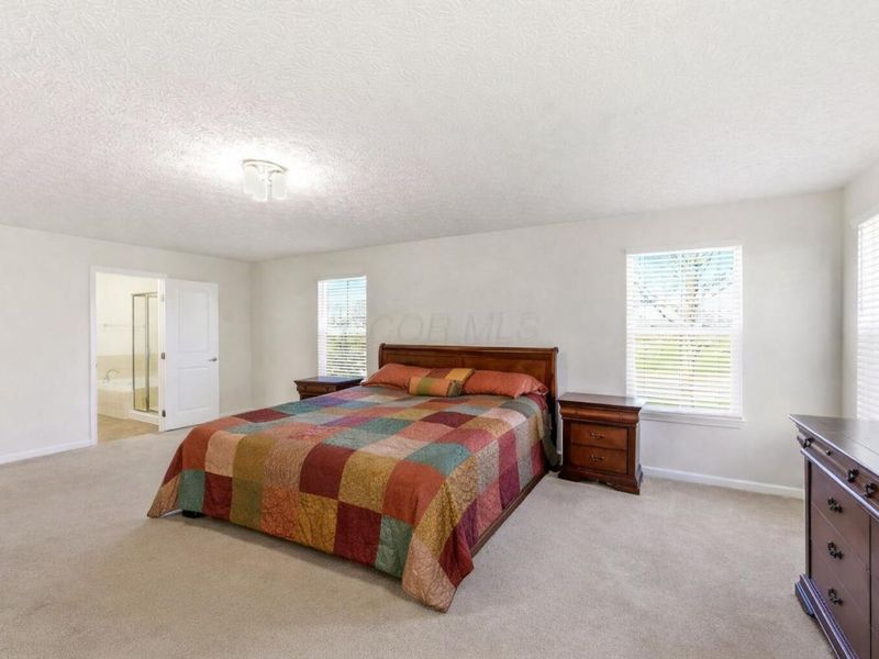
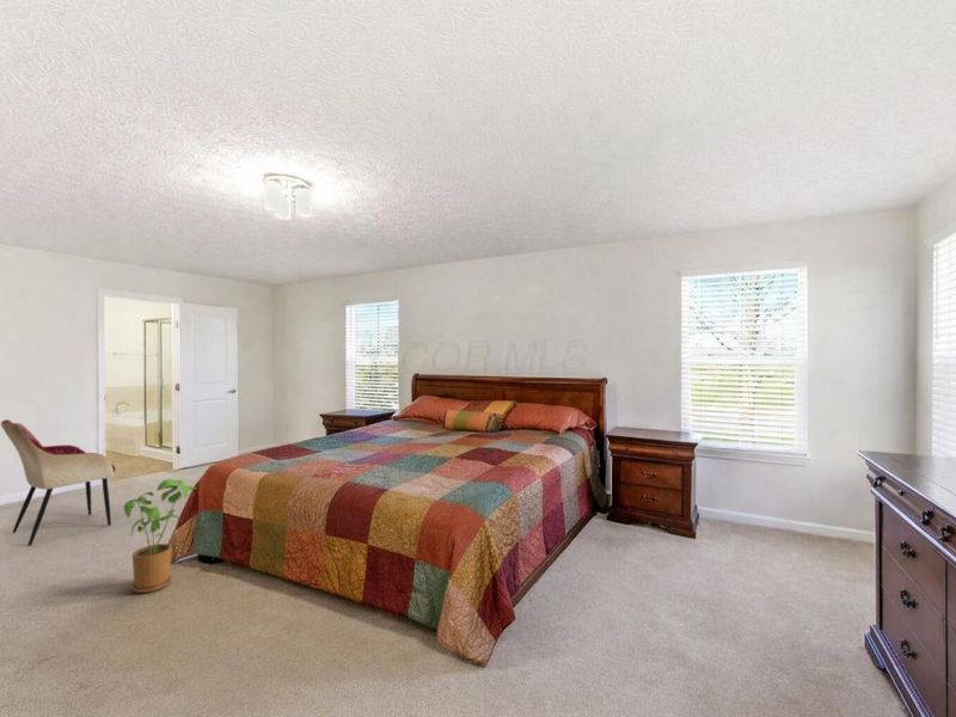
+ house plant (153, 534)
+ armchair (60, 473)
